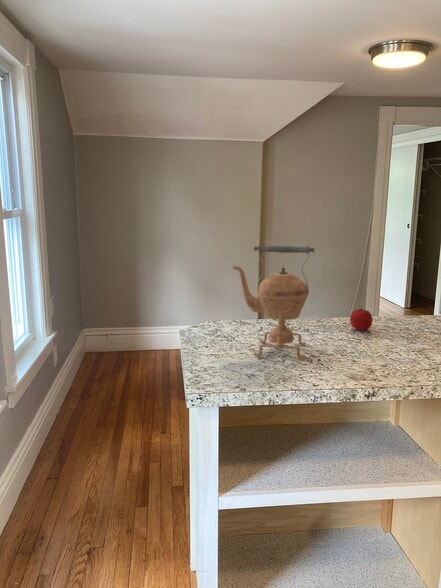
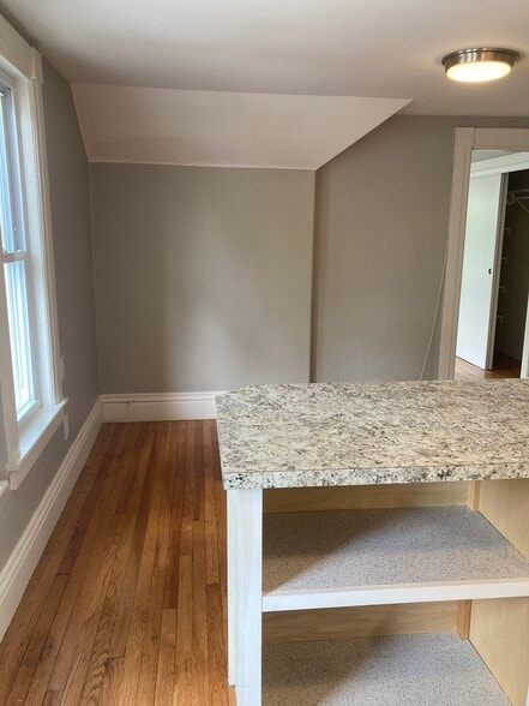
- kettle (271, 298)
- apple (361, 317)
